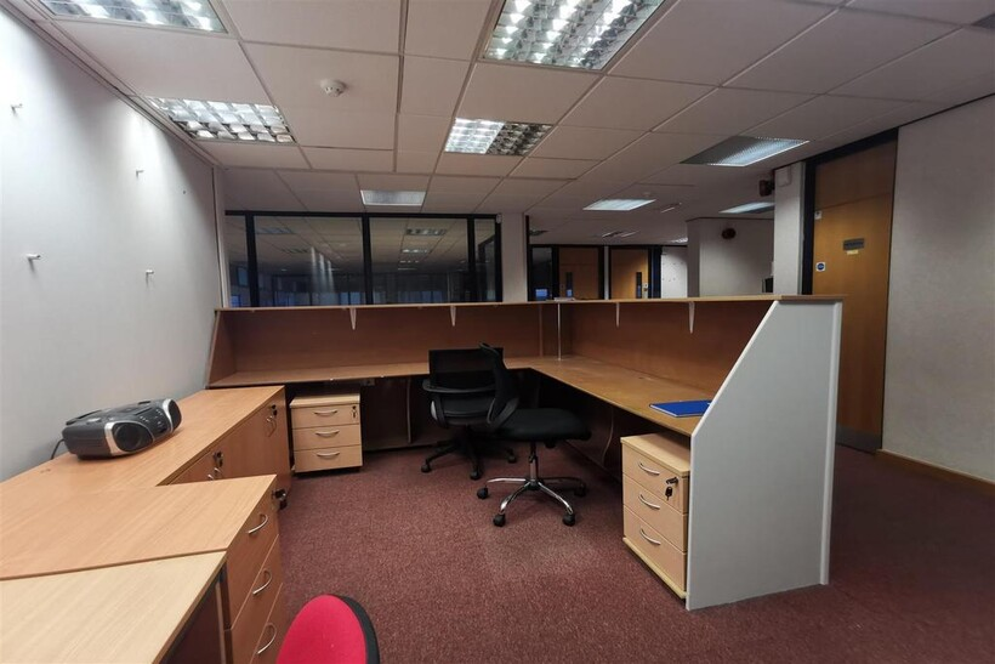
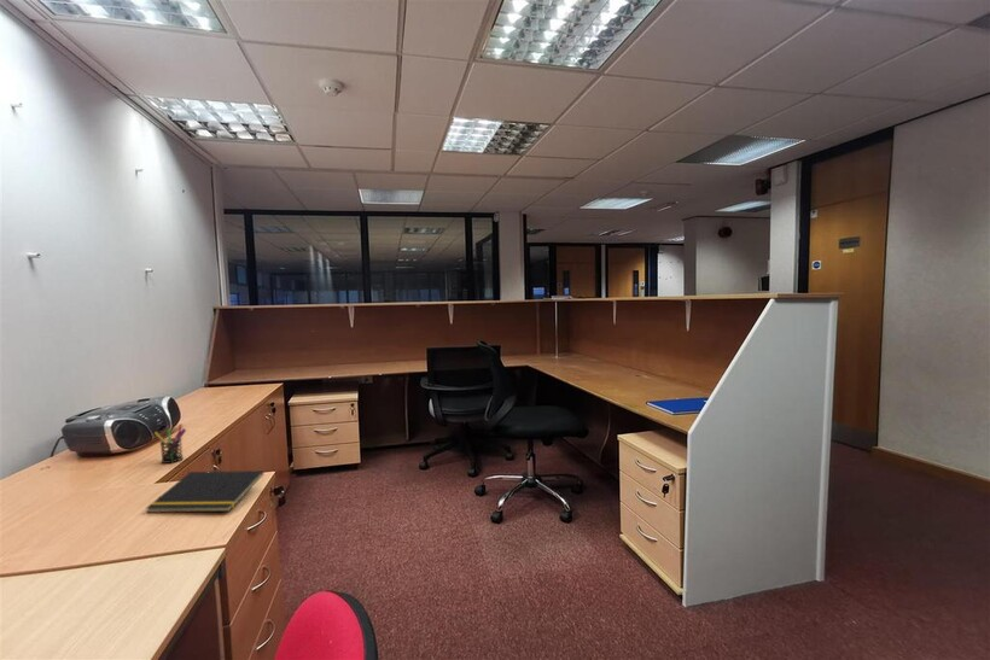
+ notepad (208, 490)
+ pen holder (171, 443)
